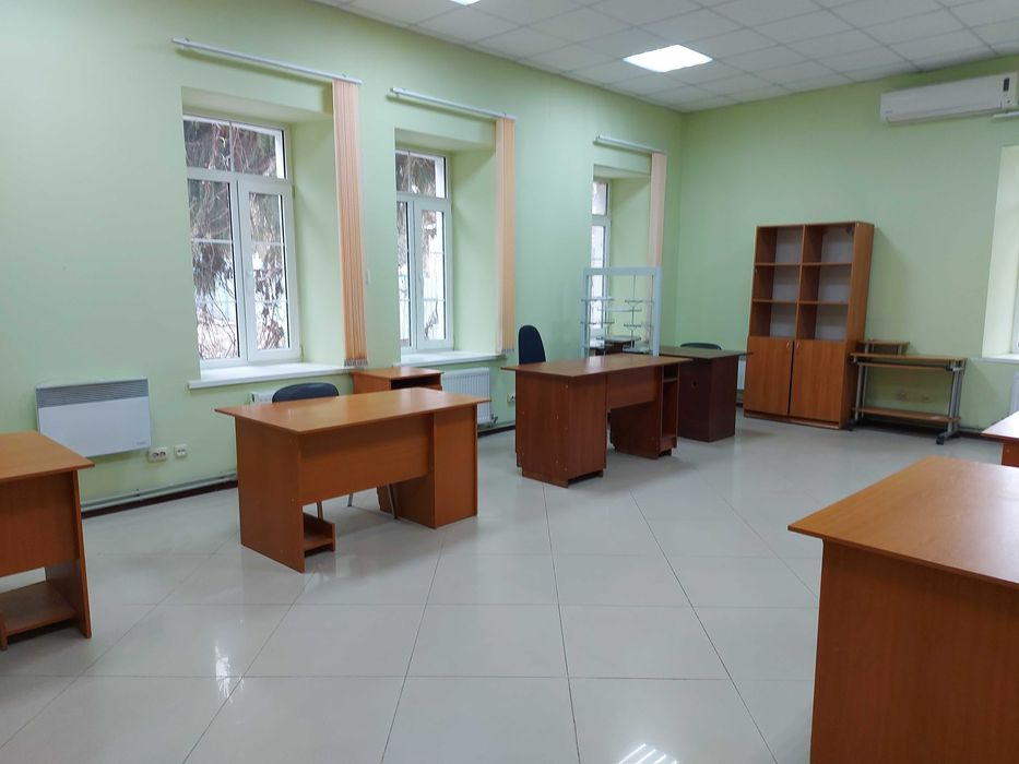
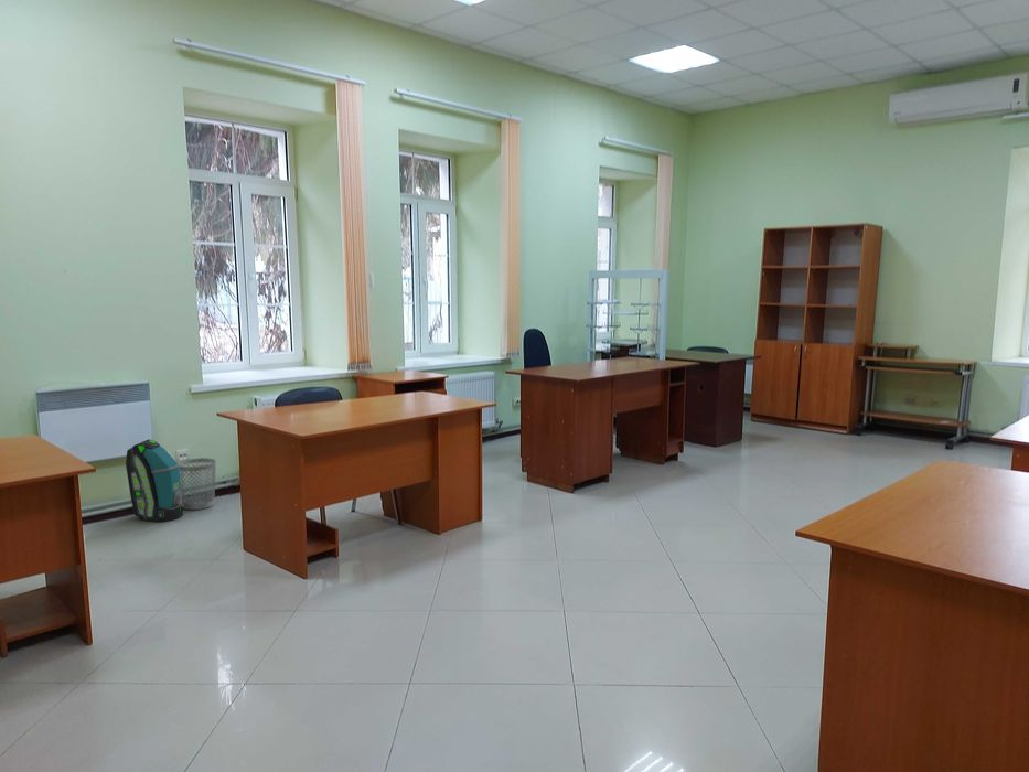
+ wastebasket (197, 483)
+ backpack (153, 479)
